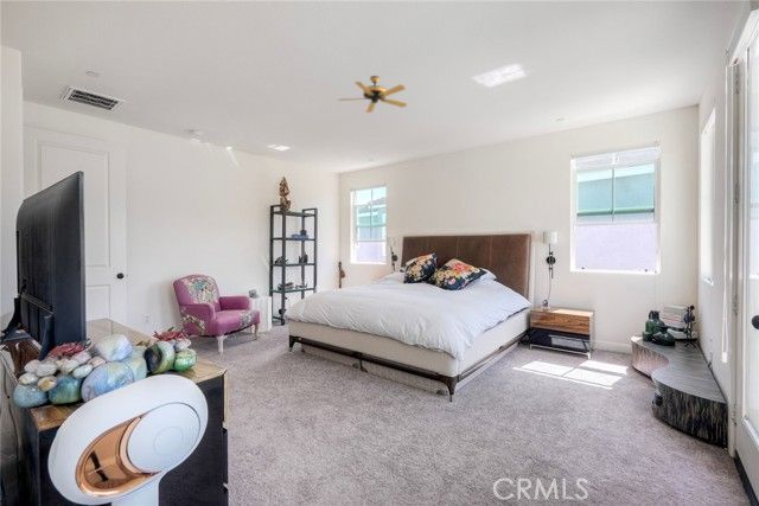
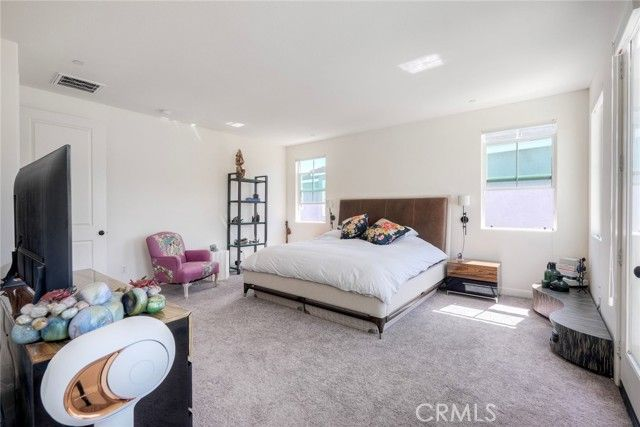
- ceiling fan (372, 96)
